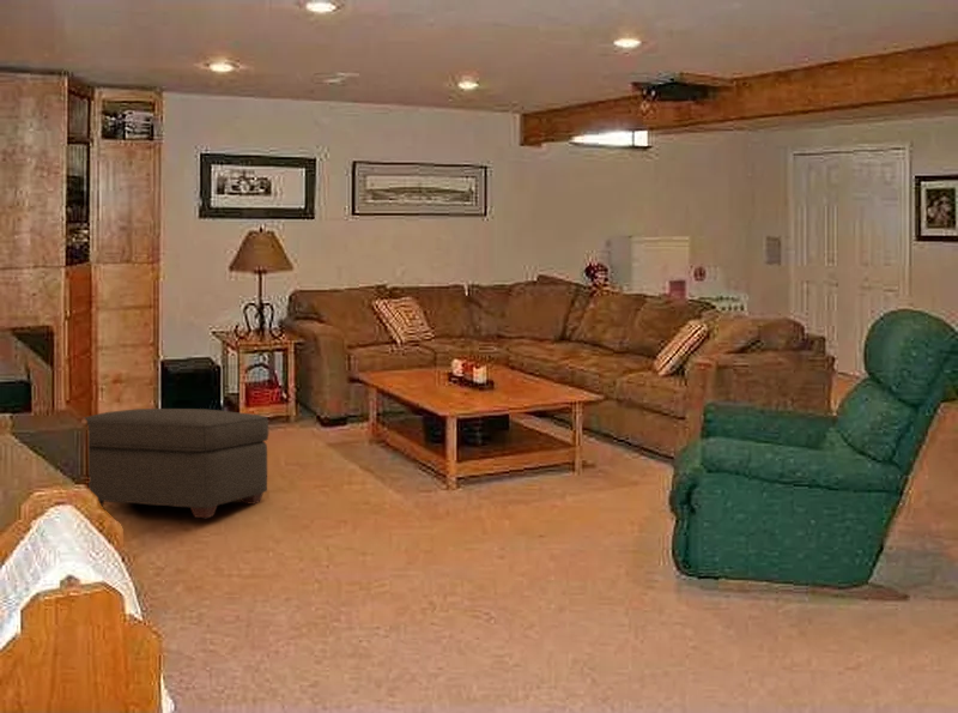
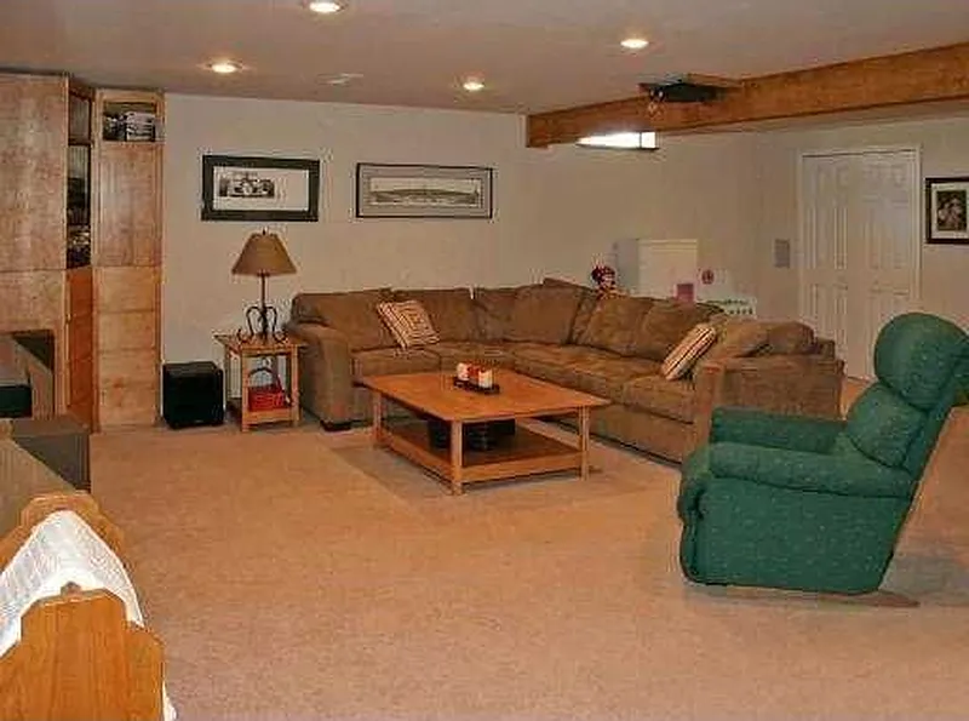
- ottoman (172, 458)
